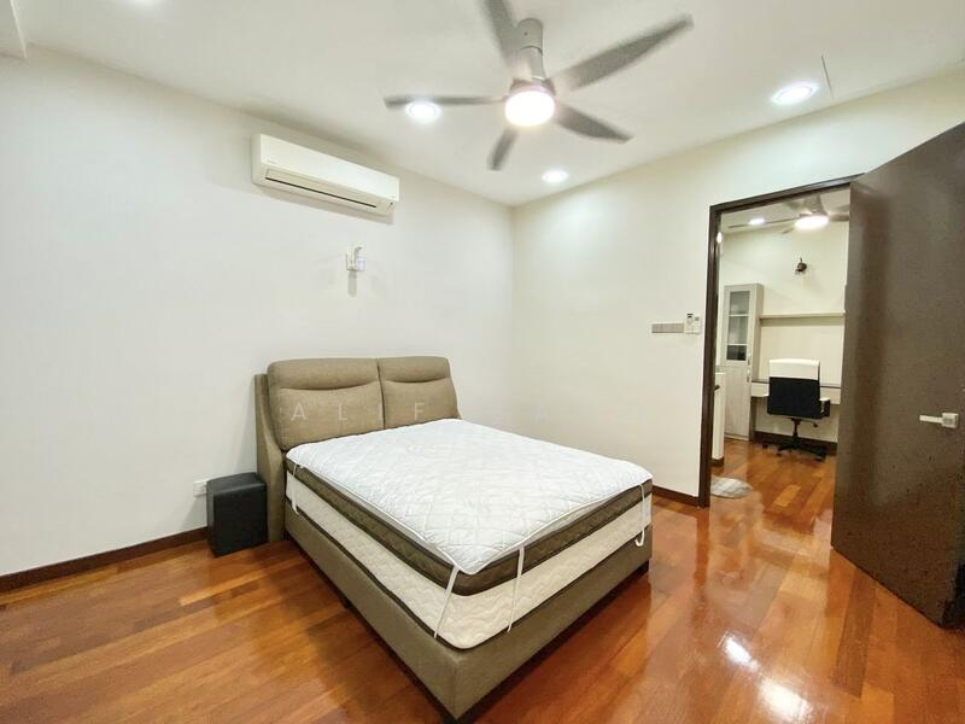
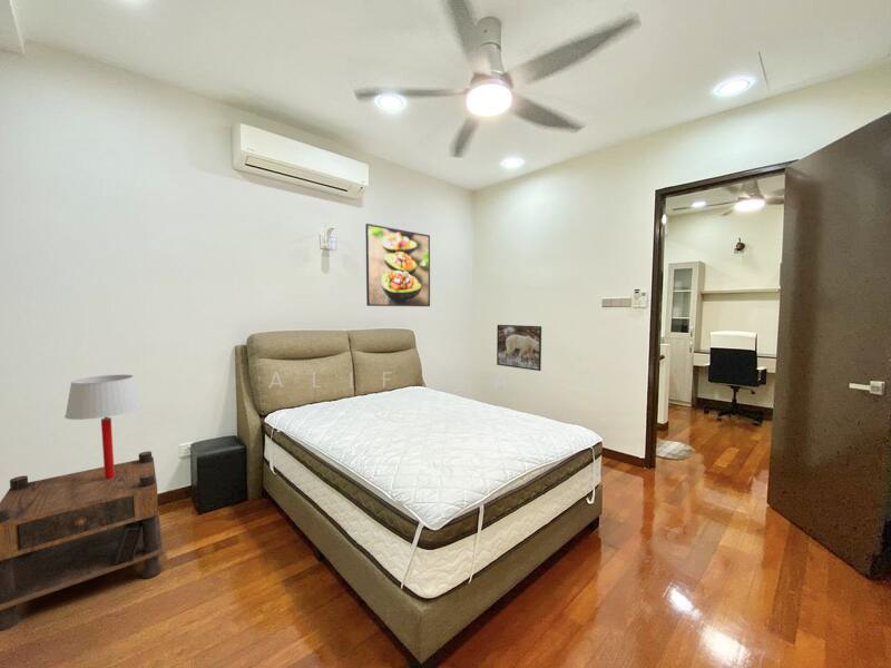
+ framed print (400, 268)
+ nightstand (87, 524)
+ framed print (518, 346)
+ table lamp (106, 428)
